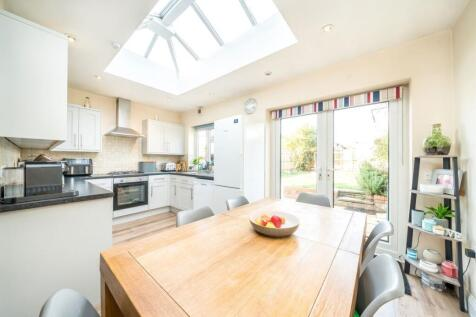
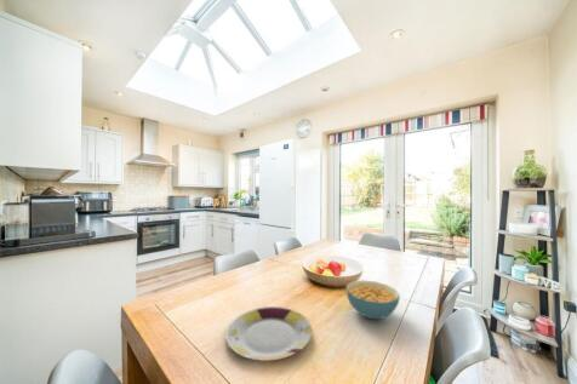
+ cereal bowl (371, 302)
+ plate (269, 331)
